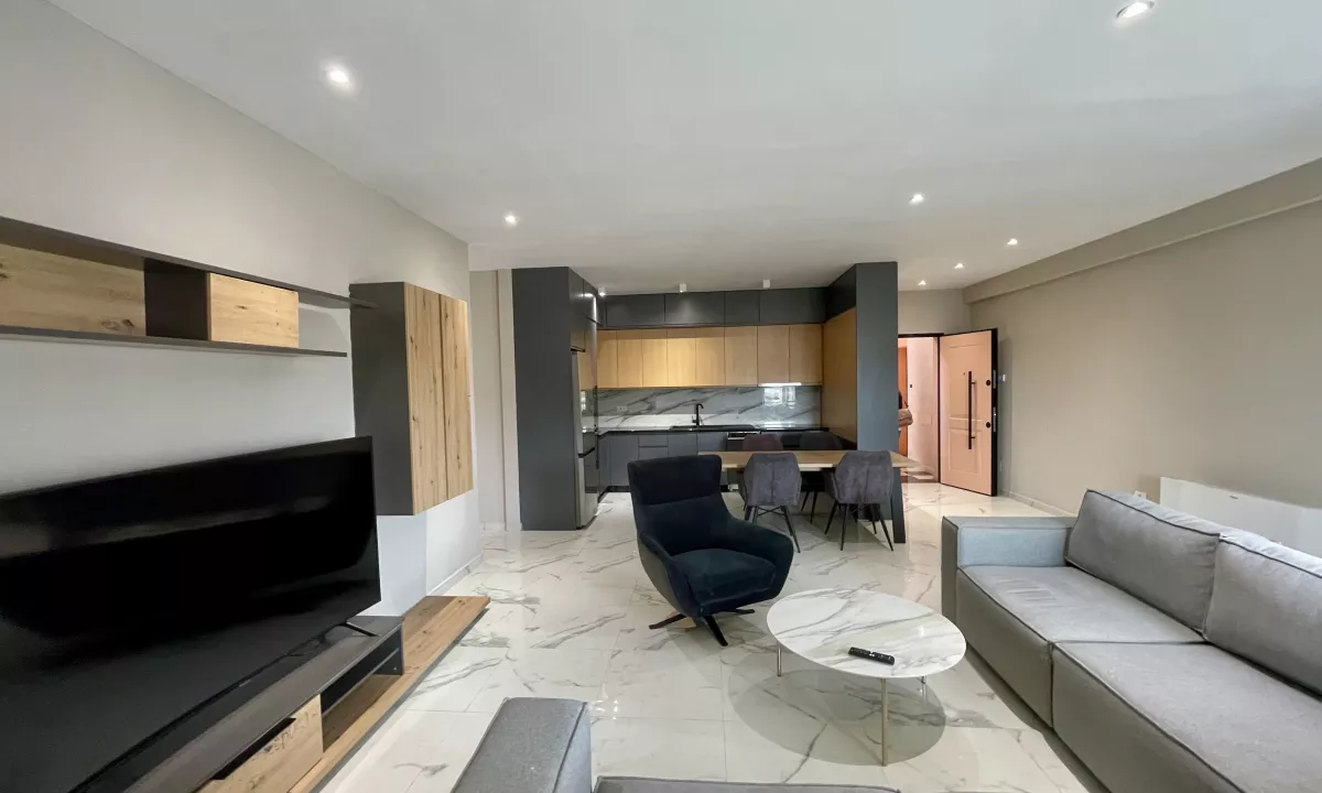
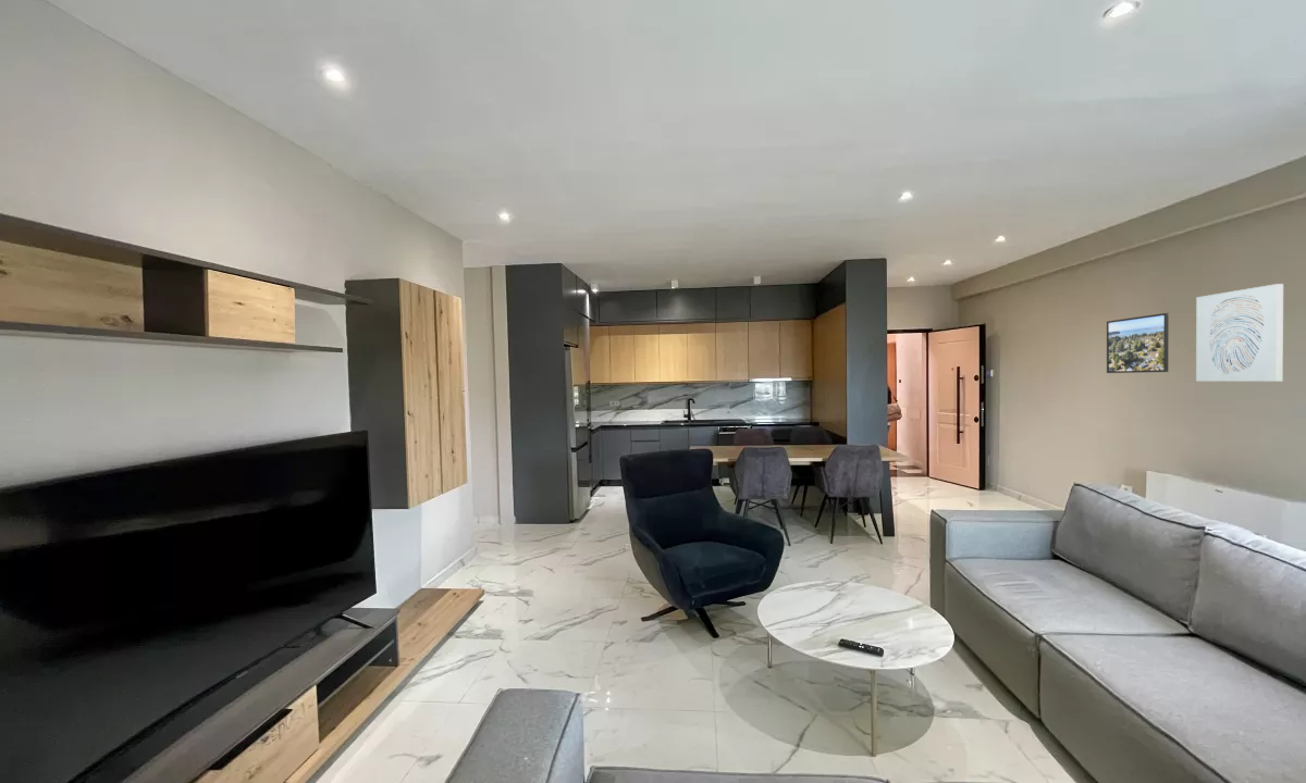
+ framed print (1135, 345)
+ wall art (1236, 336)
